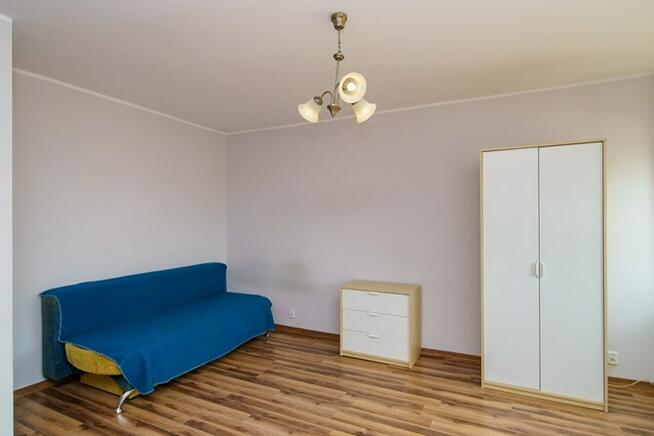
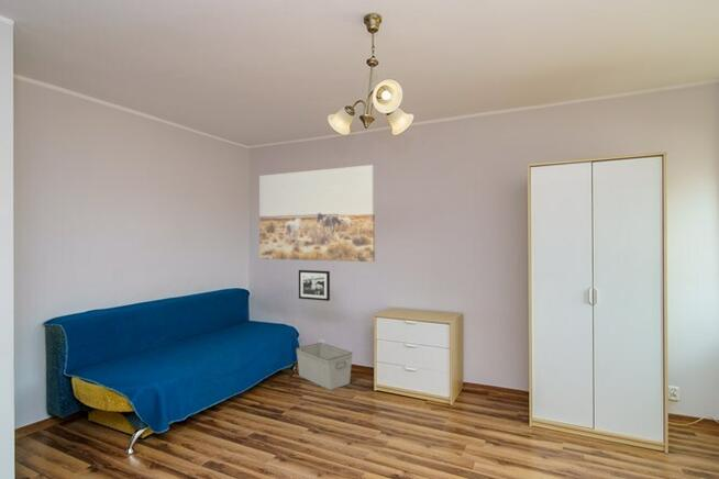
+ picture frame (313, 285)
+ storage bin (323, 365)
+ wall art (312, 215)
